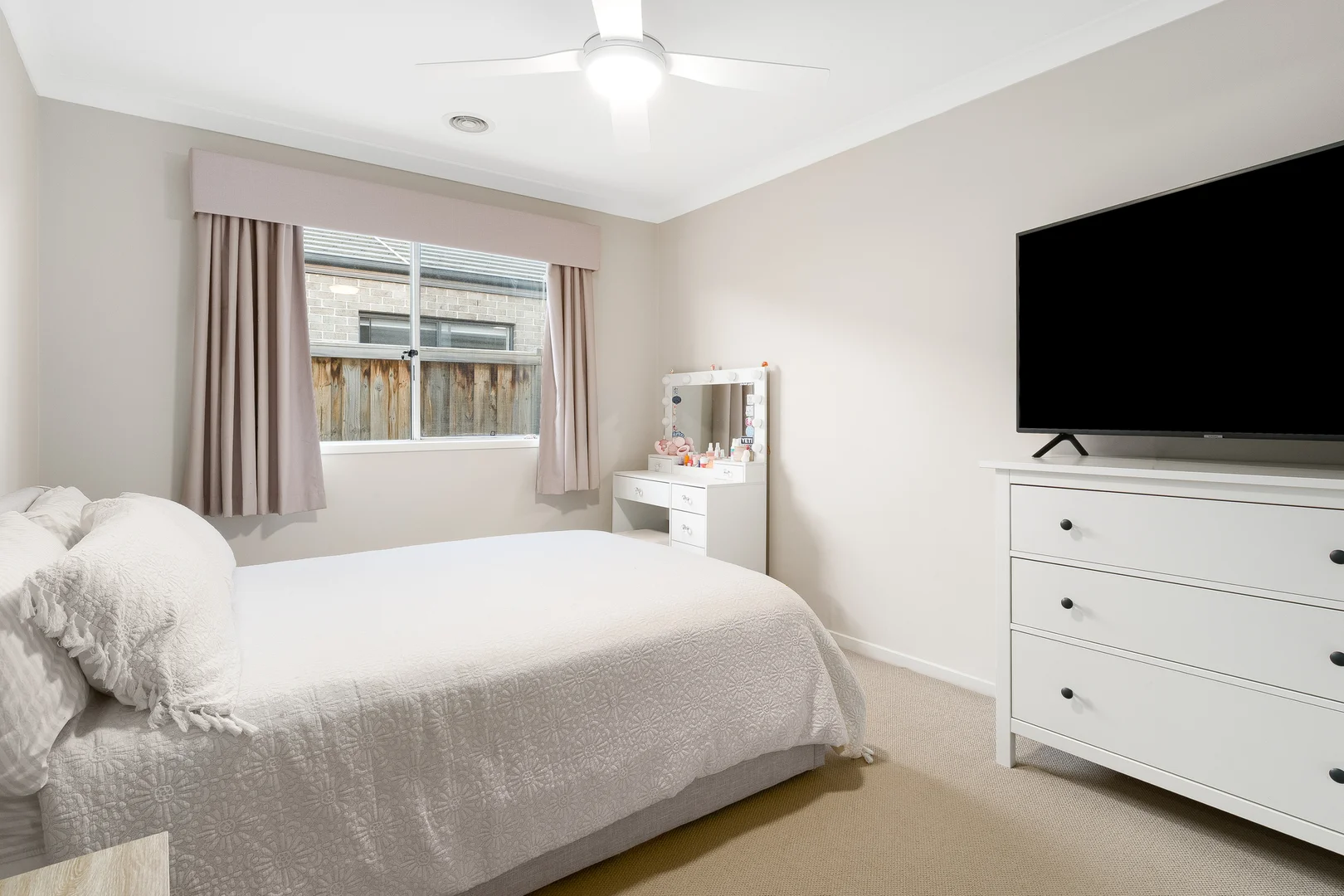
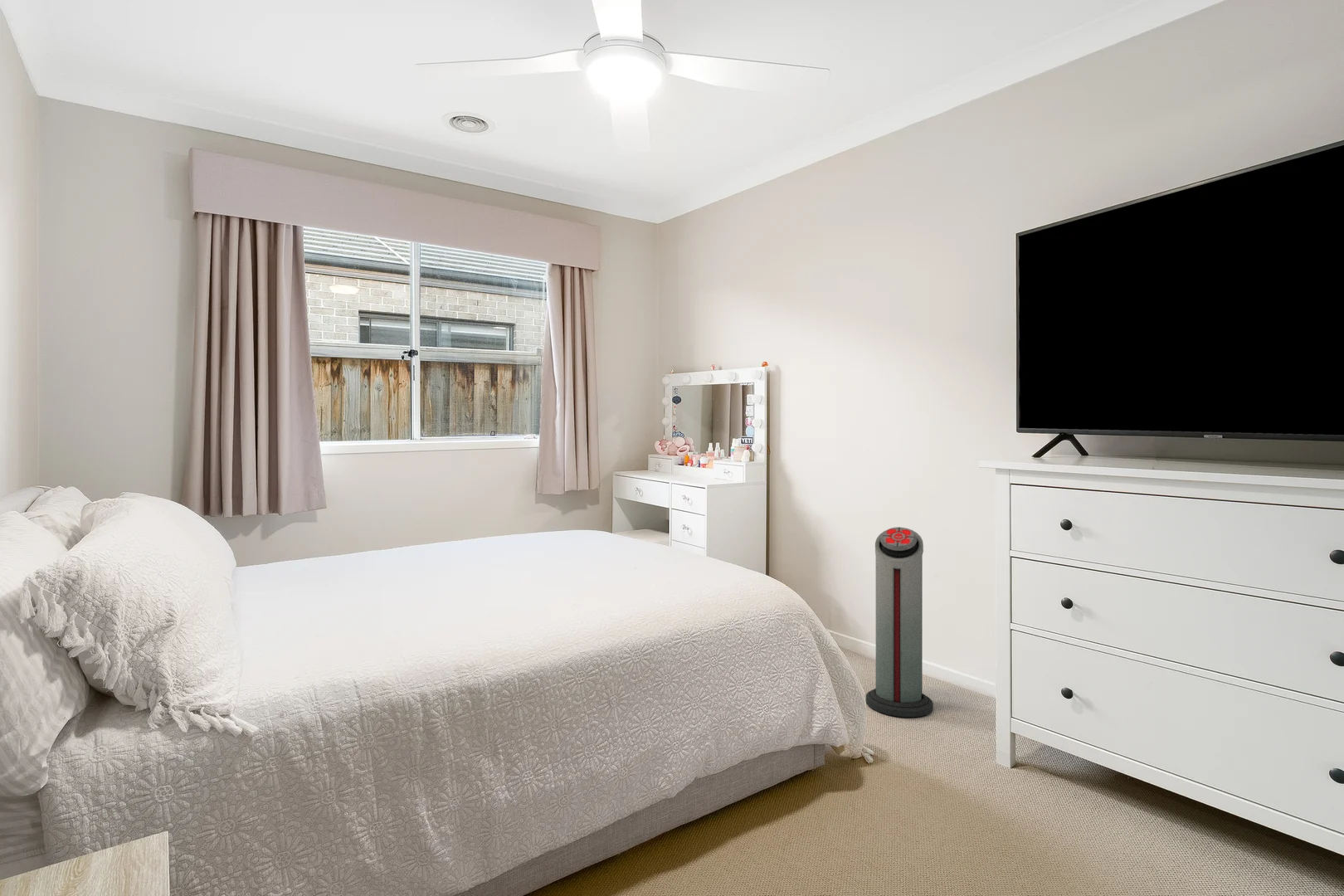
+ air purifier (898, 616)
